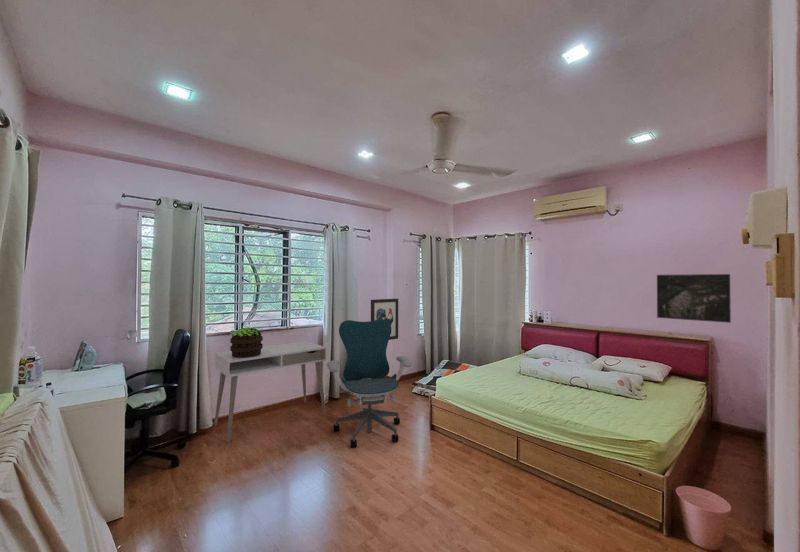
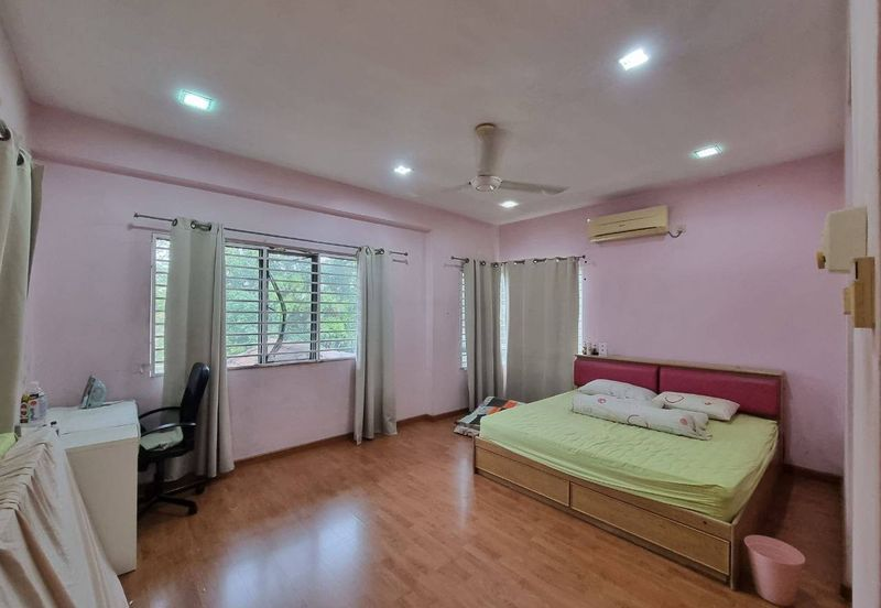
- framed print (691, 297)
- wall art (384, 319)
- office chair (369, 377)
- potted plant (246, 341)
- desk (272, 369)
